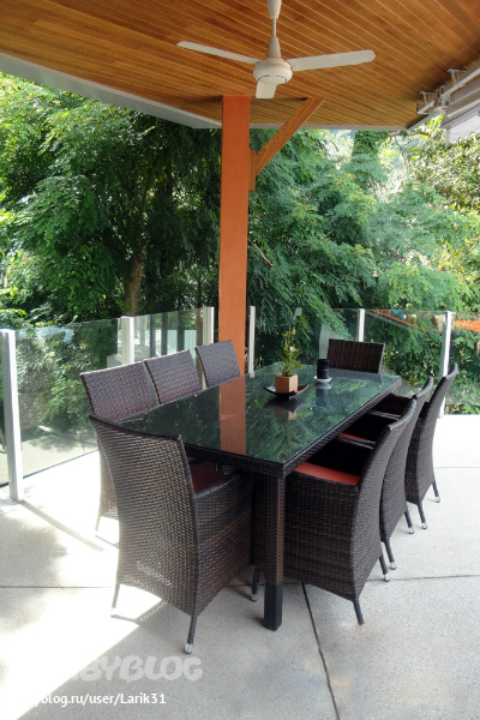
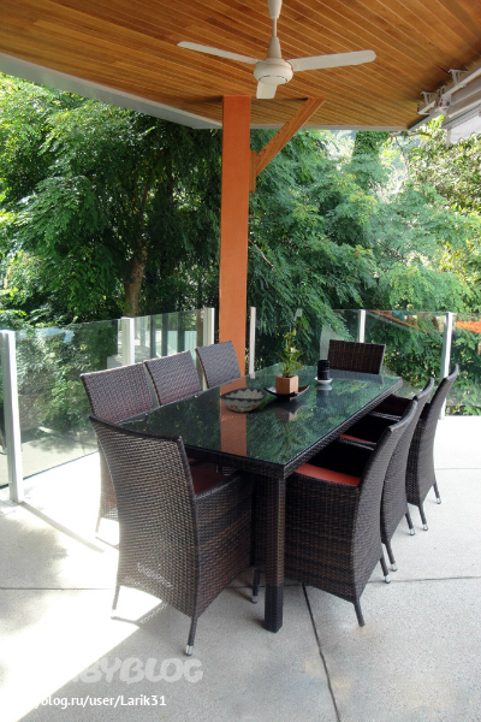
+ decorative bowl (242, 401)
